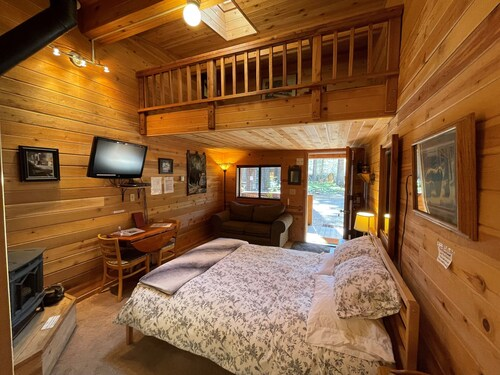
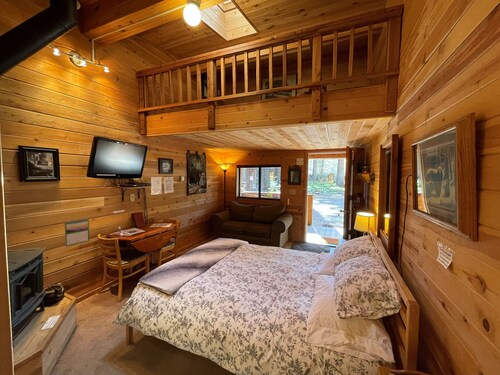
+ calendar (77, 231)
